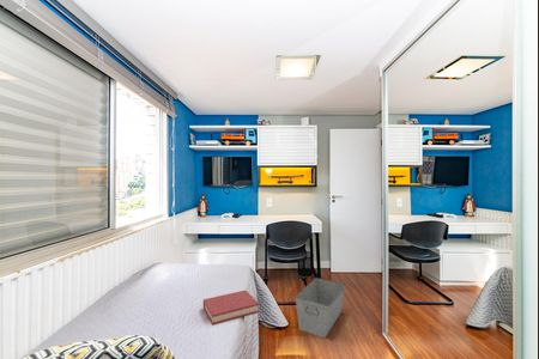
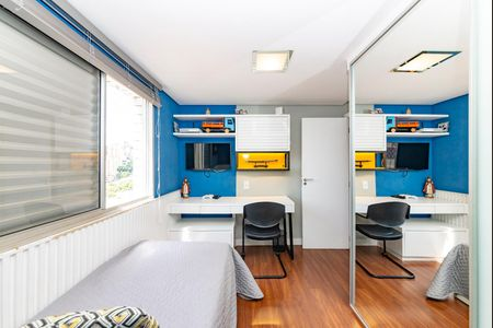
- hardback book (230, 305)
- storage bin (321, 304)
